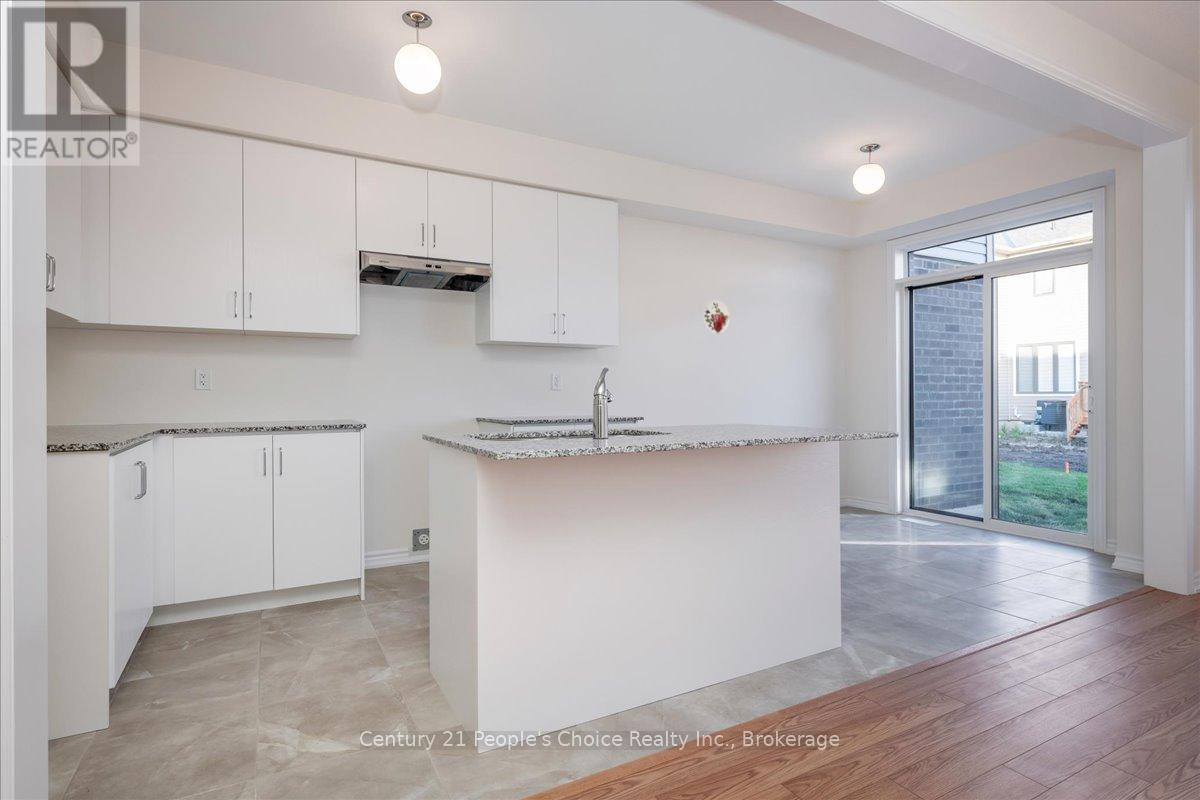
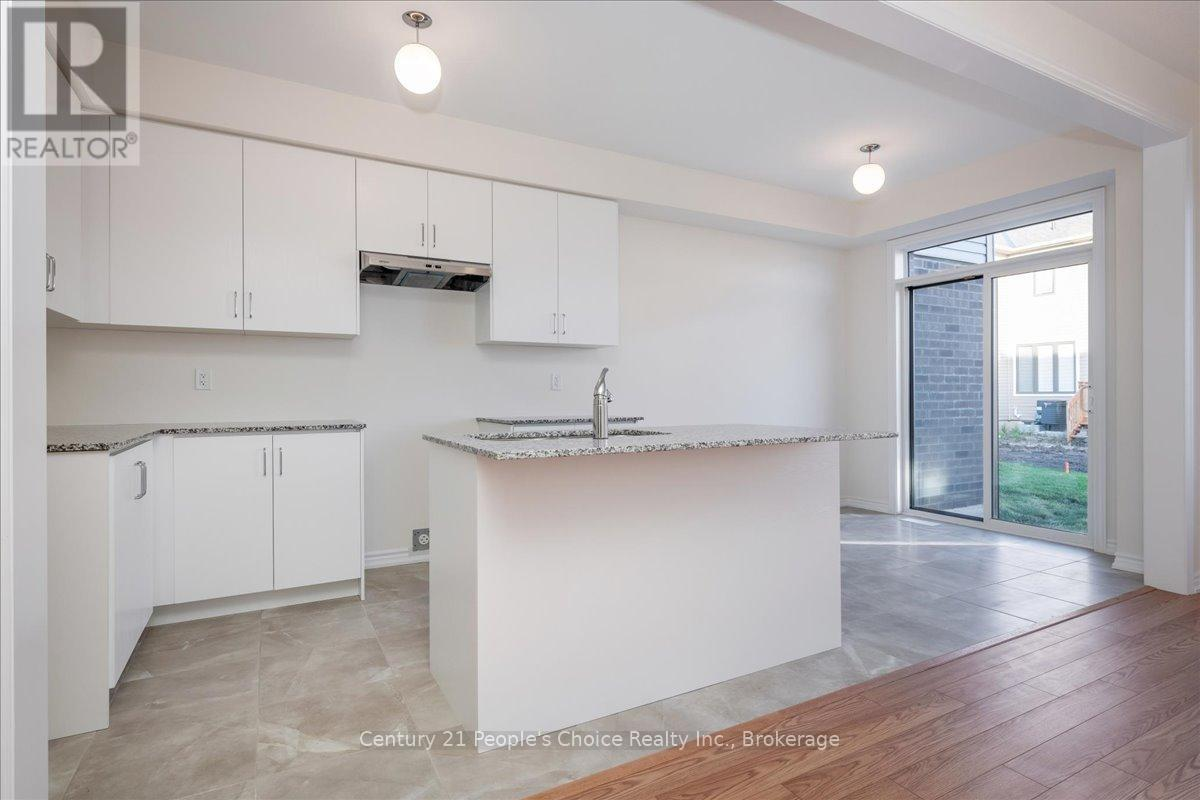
- decorative plate (716, 316)
